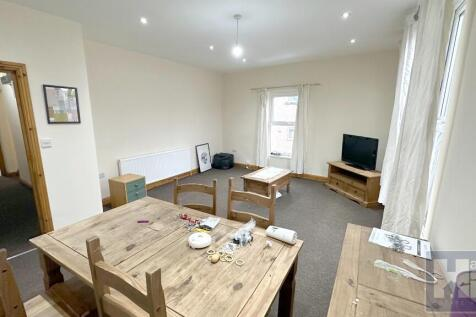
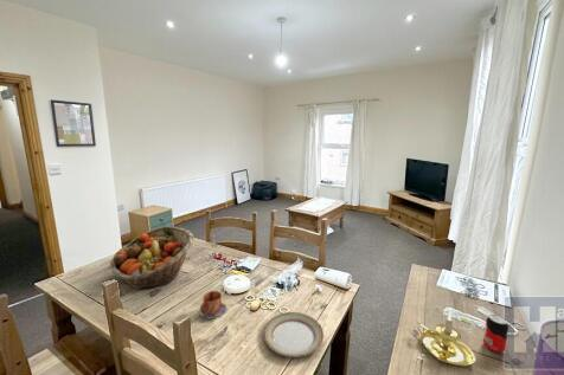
+ mug (212, 304)
+ plate (293, 334)
+ fruit basket (154, 254)
+ beverage can (495, 332)
+ candle holder (443, 328)
